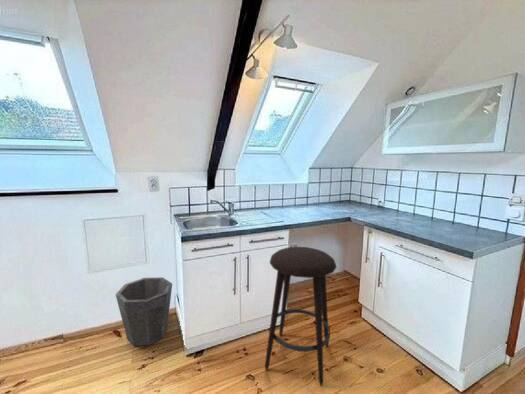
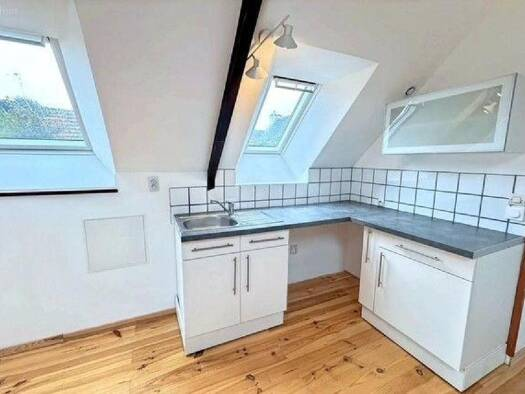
- waste bin (146, 311)
- stool (300, 309)
